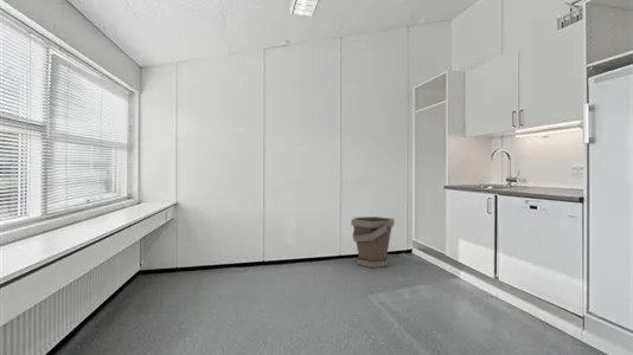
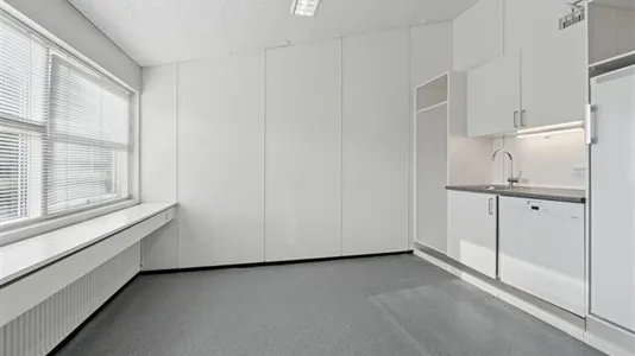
- bucket (372, 241)
